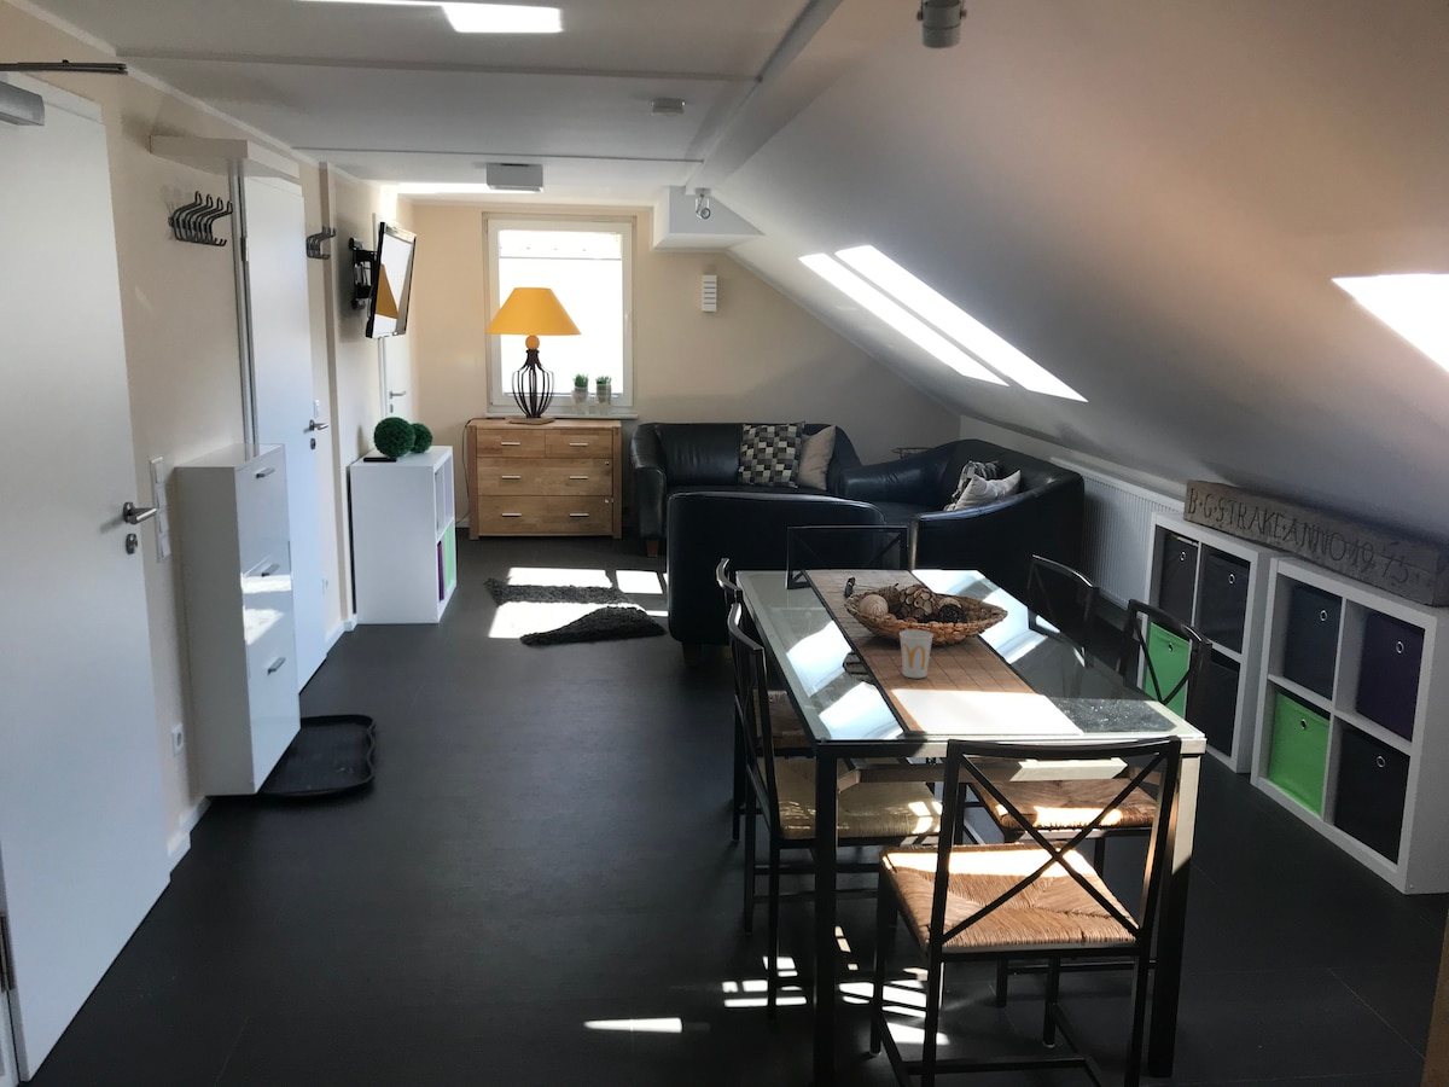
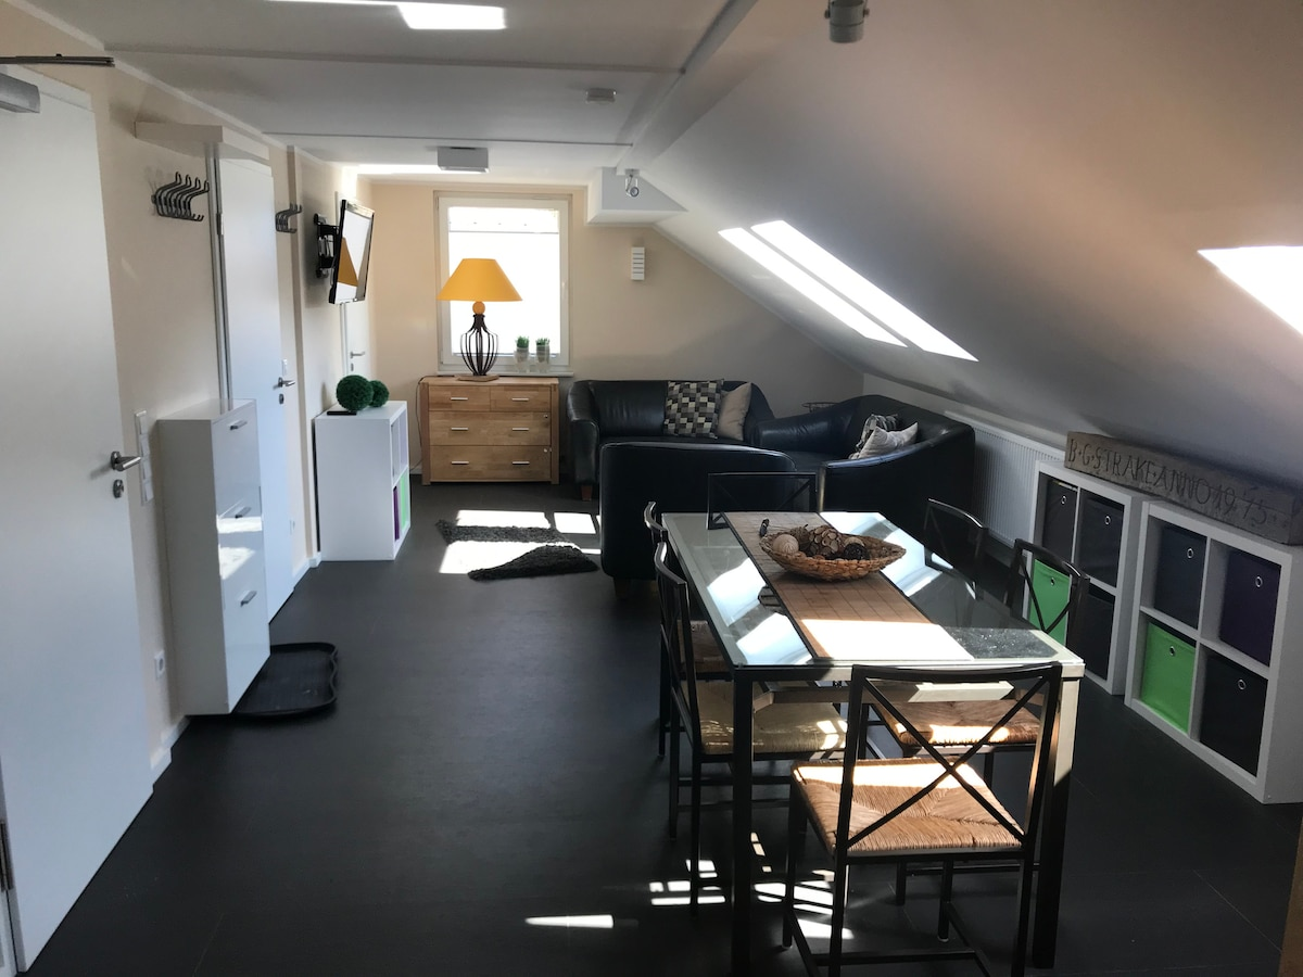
- cup (915, 653)
